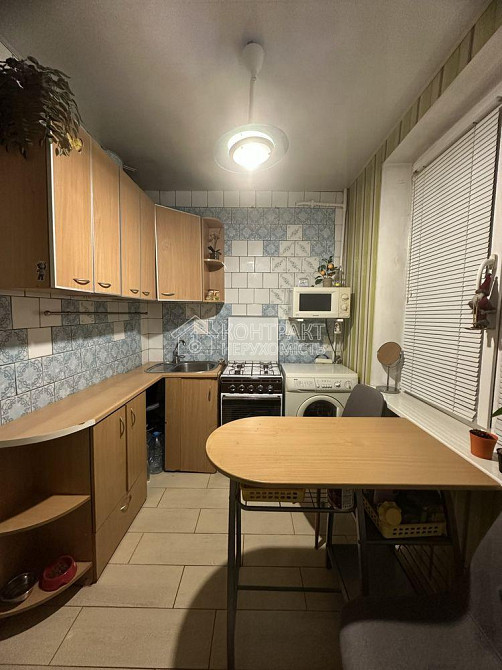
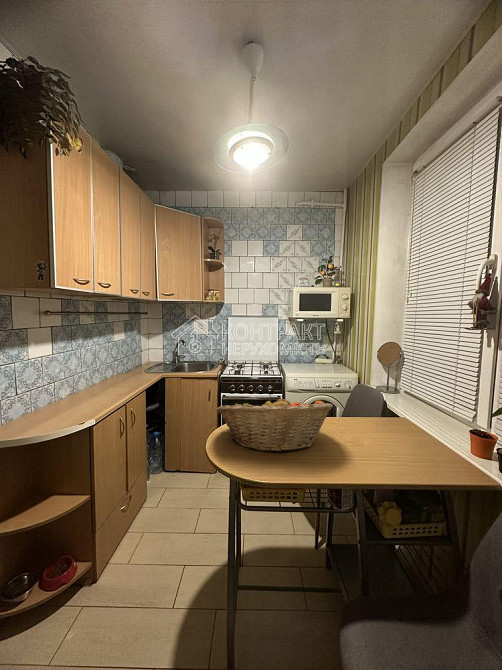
+ fruit basket (274, 416)
